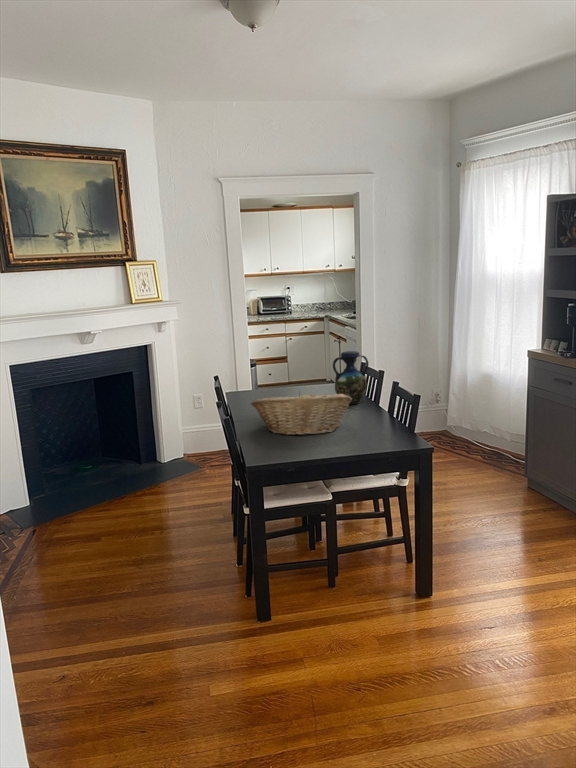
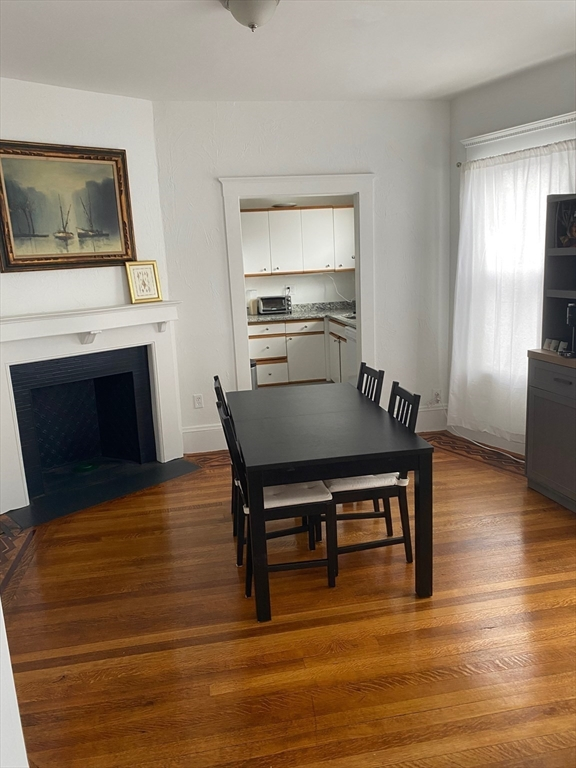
- vase (350, 377)
- fruit basket (301, 409)
